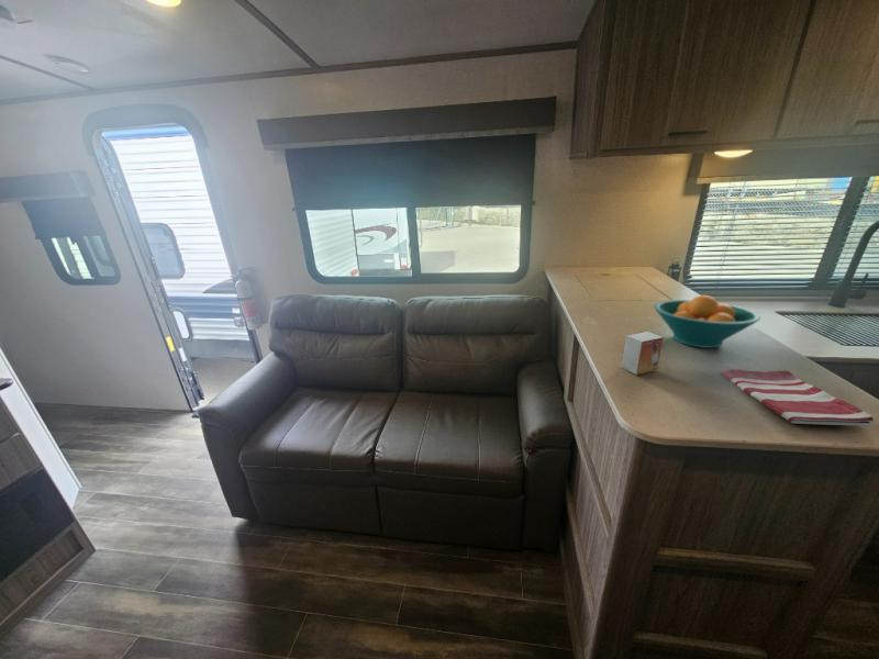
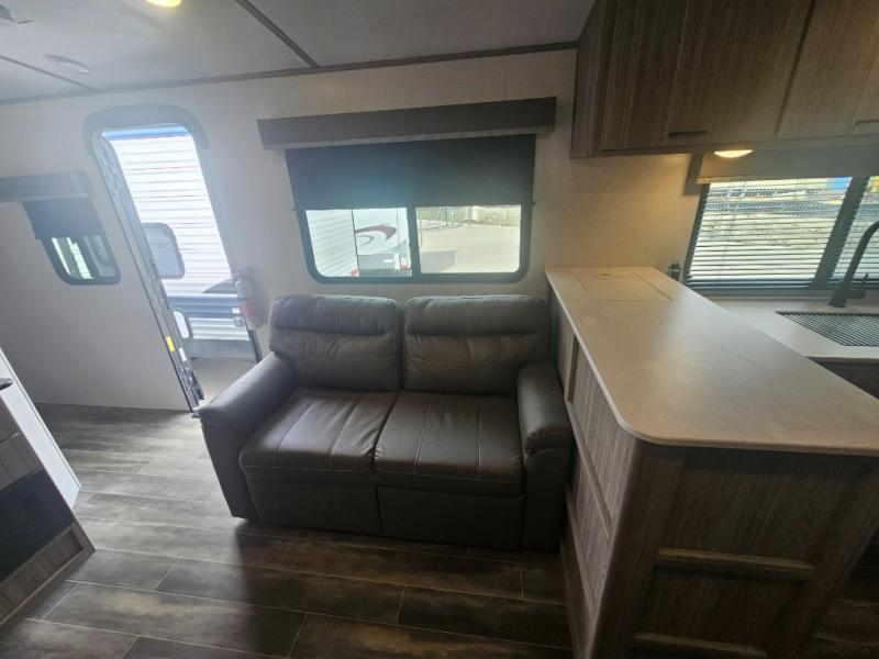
- fruit bowl (701, 319)
- small box (642, 353)
- dish towel (788, 392)
